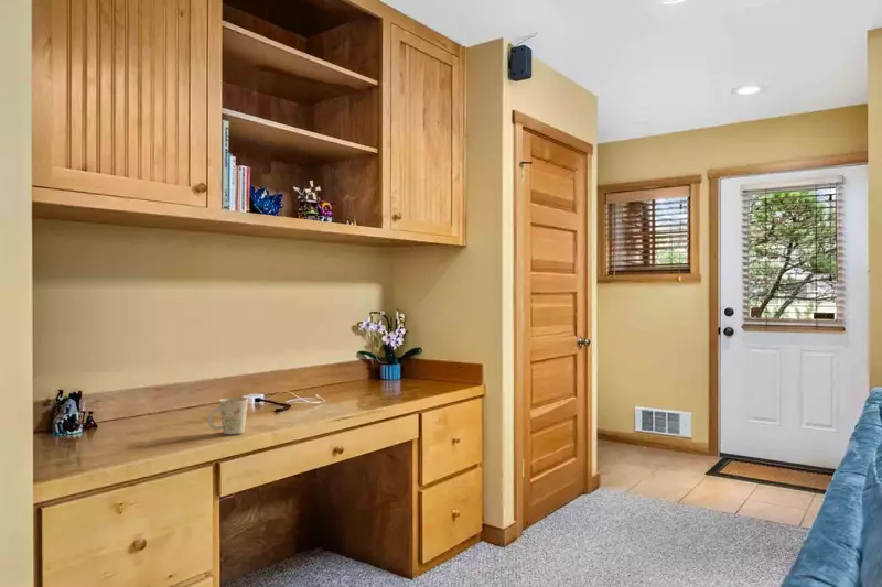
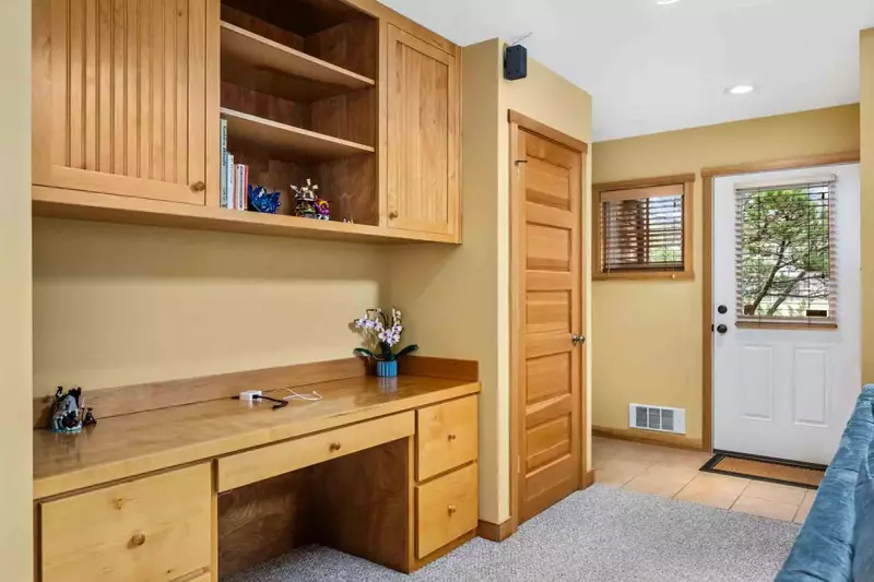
- mug (227, 416)
